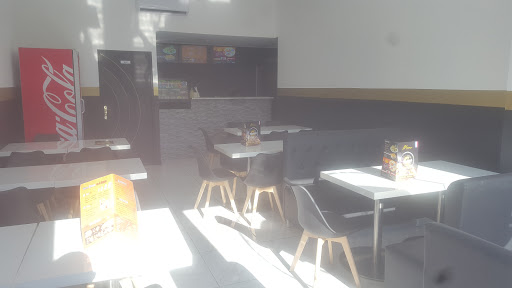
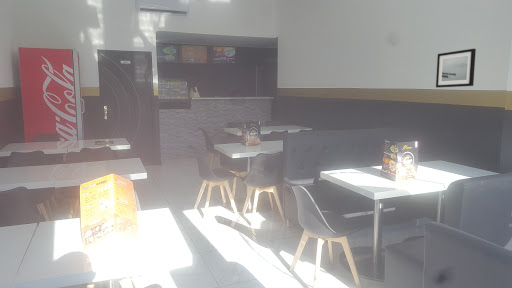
+ wall art (454, 69)
